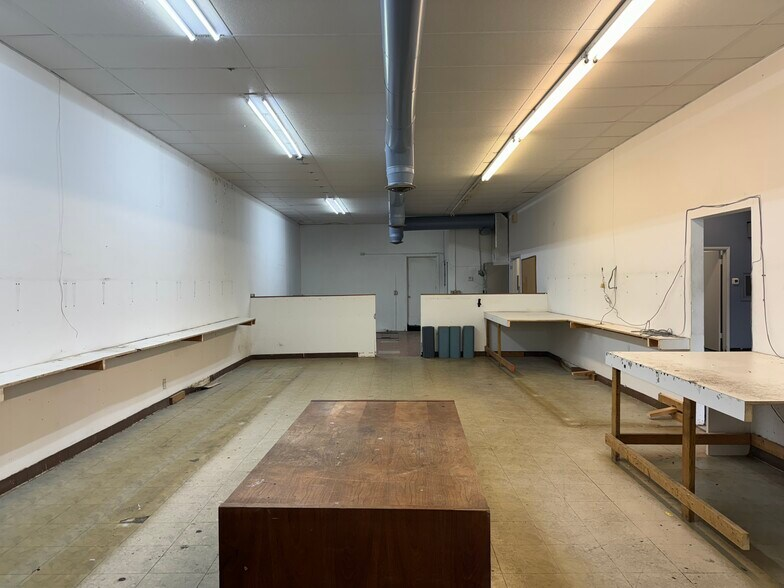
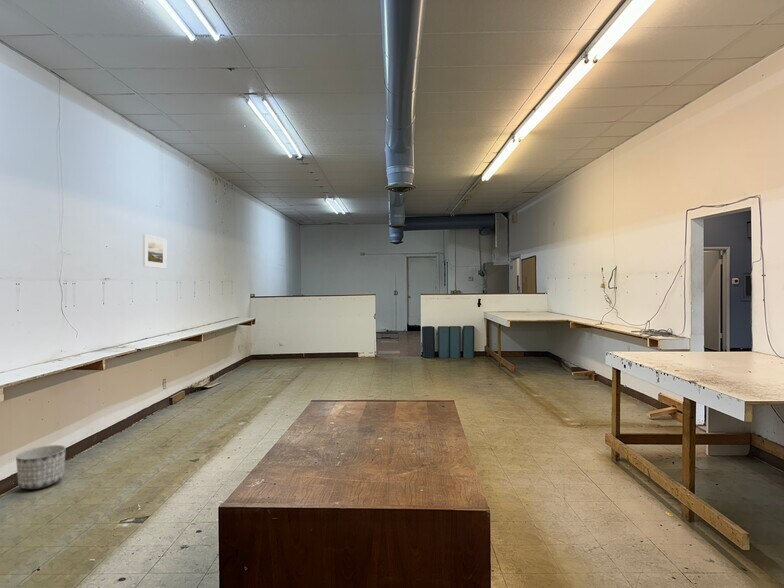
+ planter (41, 467)
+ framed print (155, 252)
